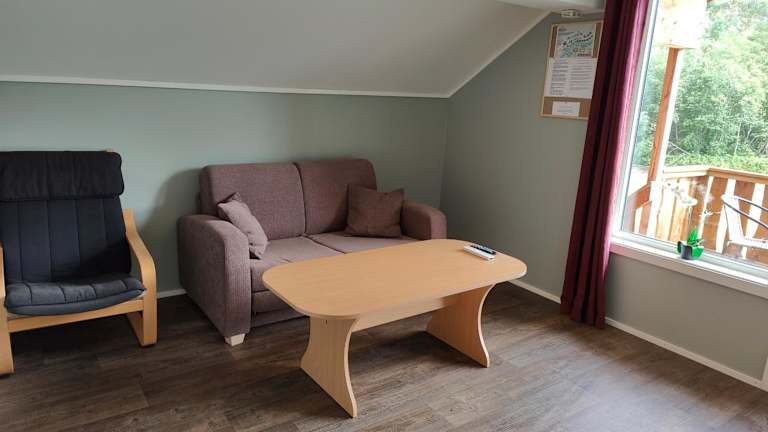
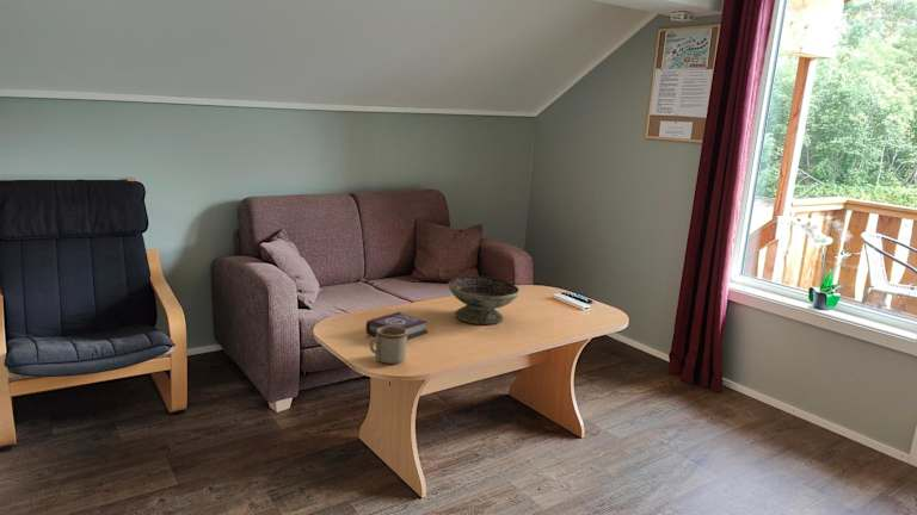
+ decorative bowl (482, 300)
+ mug (387, 346)
+ book (396, 325)
